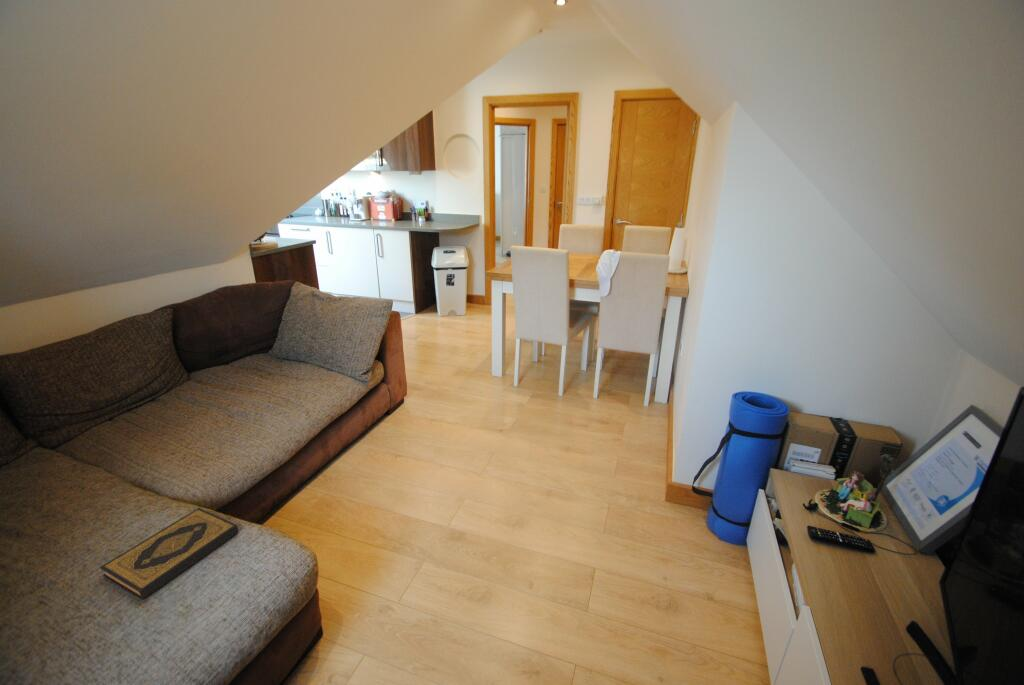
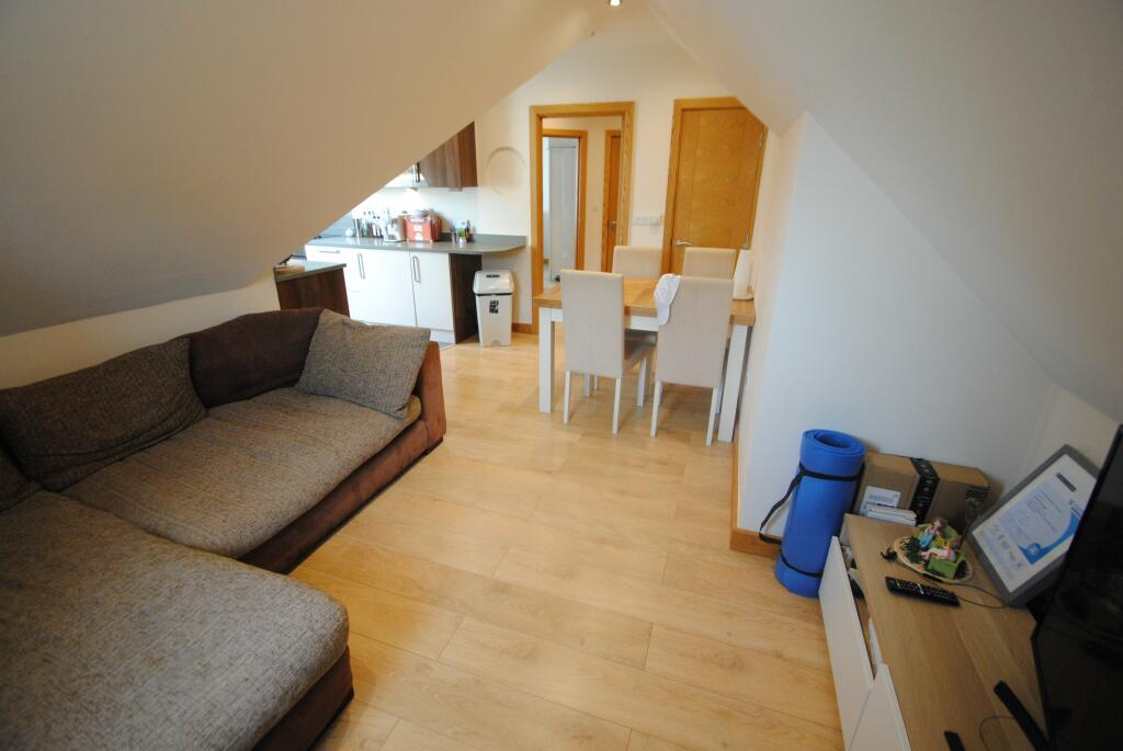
- hardback book (174, 549)
